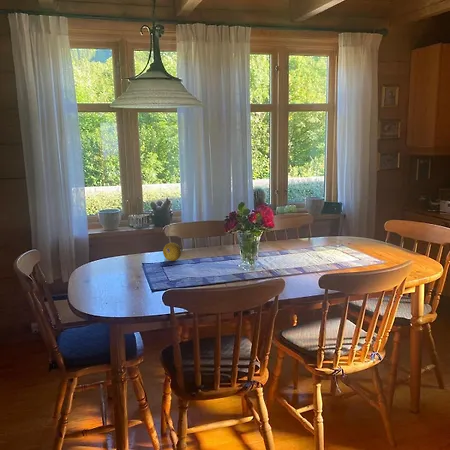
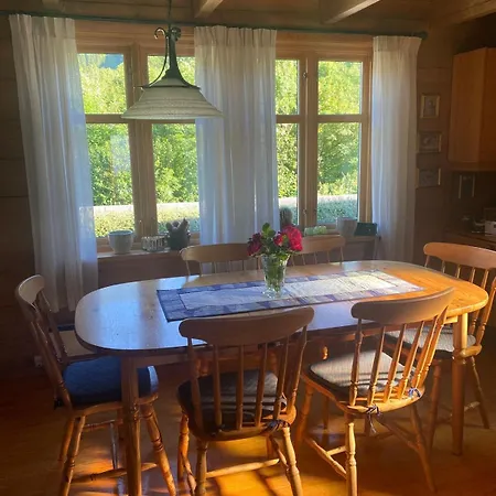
- fruit (172, 251)
